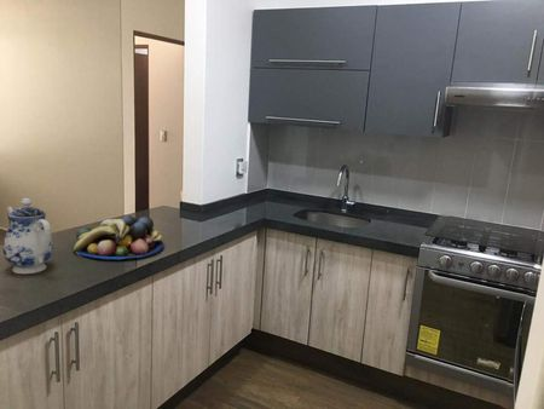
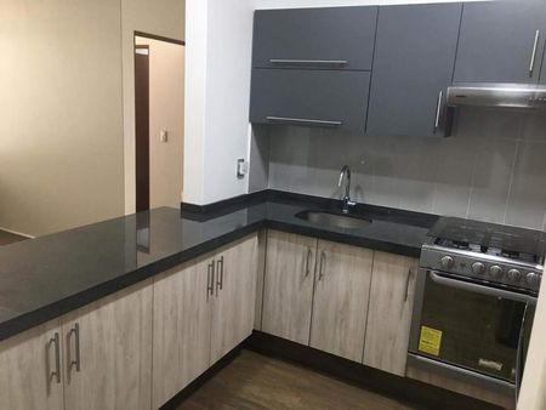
- fruit bowl (120, 232)
- teapot (28, 234)
